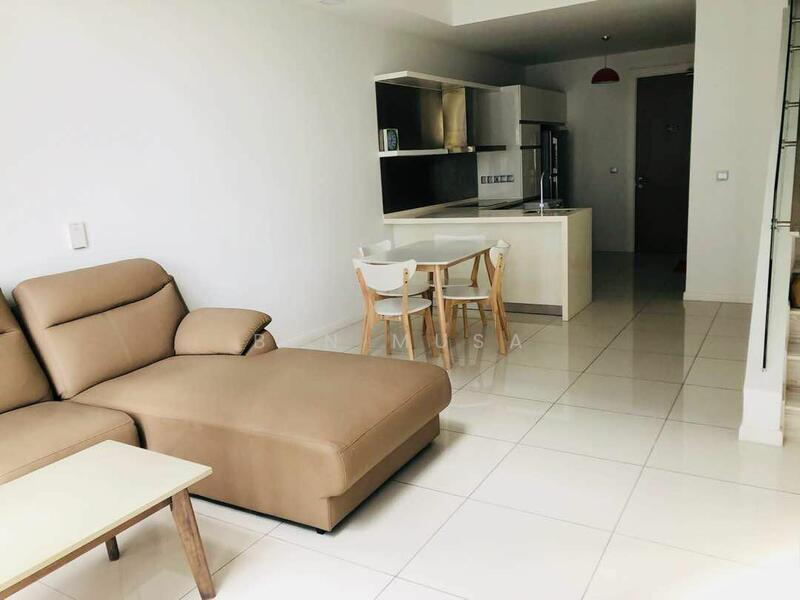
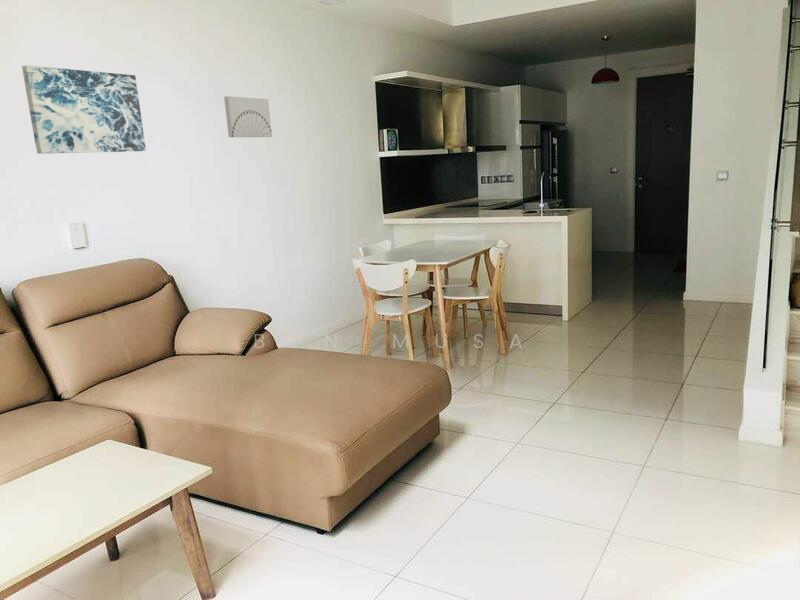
+ wall art (249, 117)
+ wall art (88, 112)
